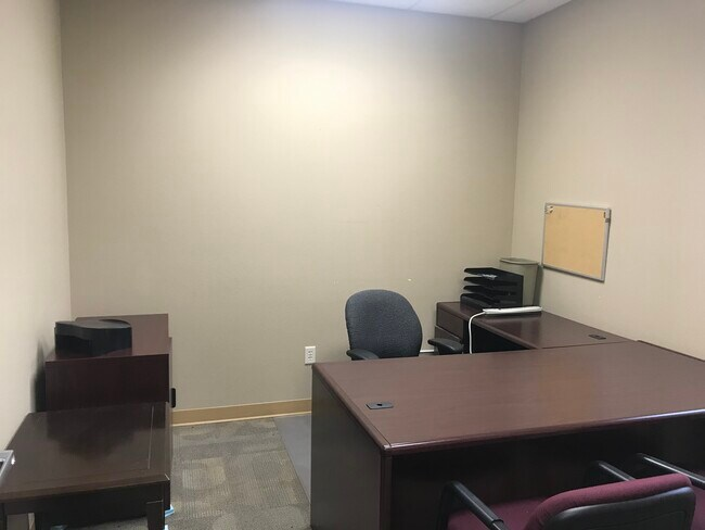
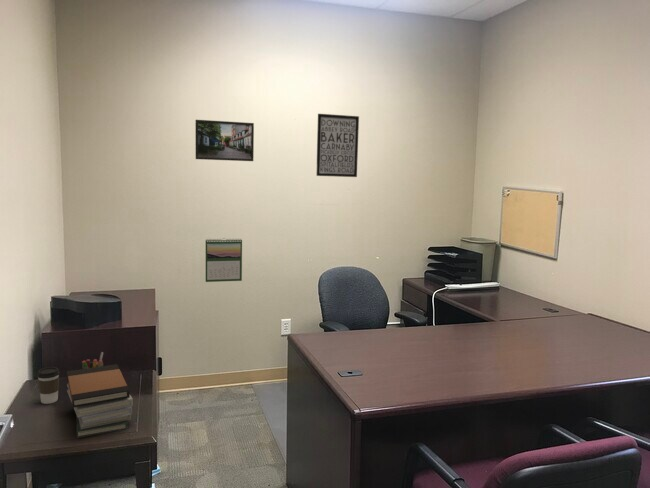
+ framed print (225, 140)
+ pen holder (92, 367)
+ coffee cup (48, 385)
+ wall art (337, 146)
+ calendar (223, 259)
+ book stack (98, 399)
